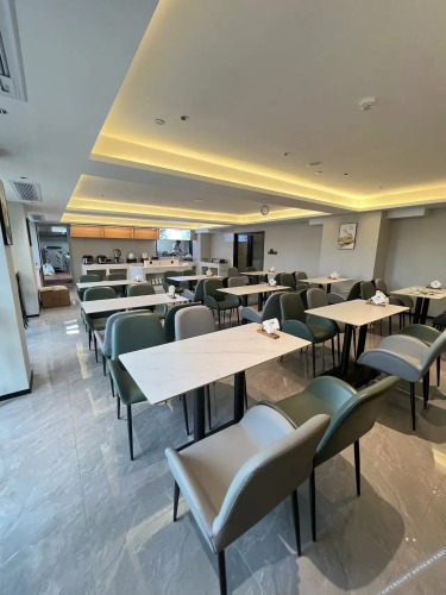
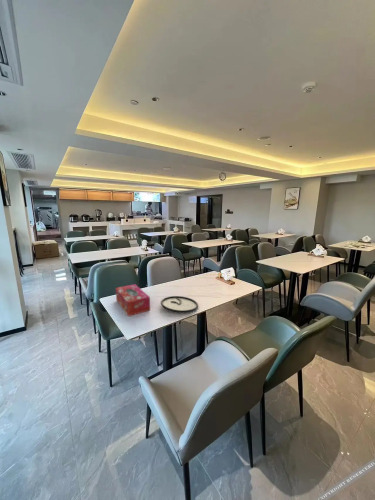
+ plate (179, 303)
+ tissue box (132, 298)
